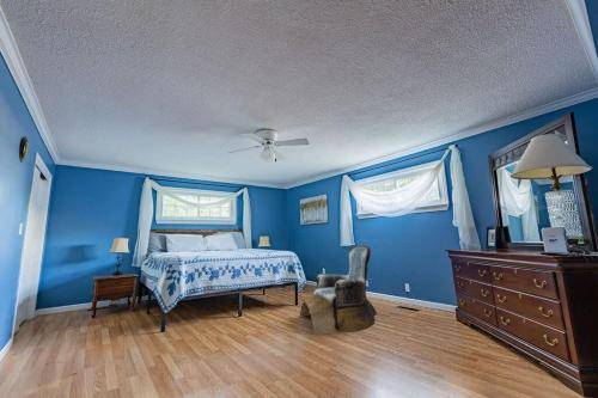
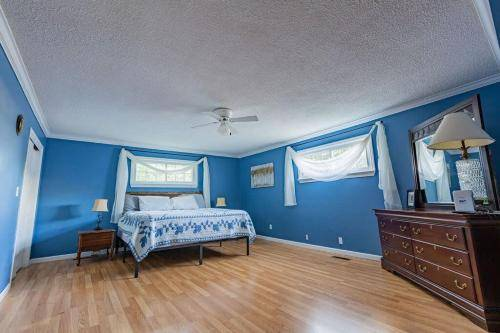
- armchair (341, 282)
